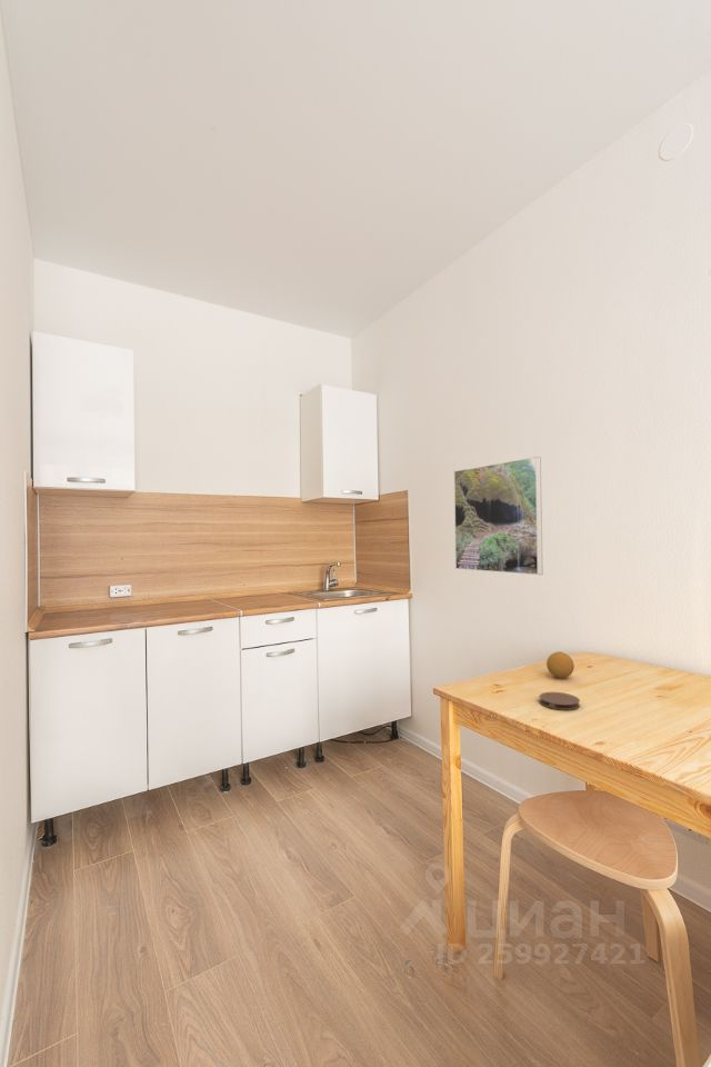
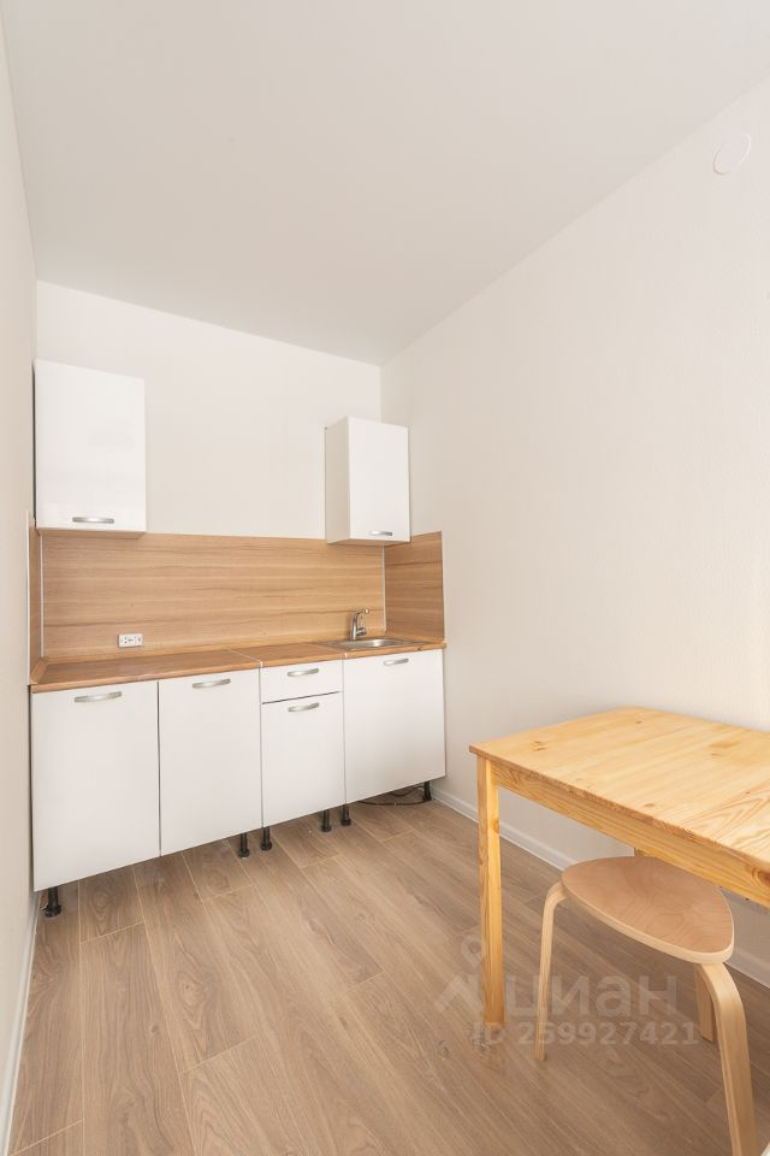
- coaster (559, 700)
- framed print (493, 518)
- fruit (560, 665)
